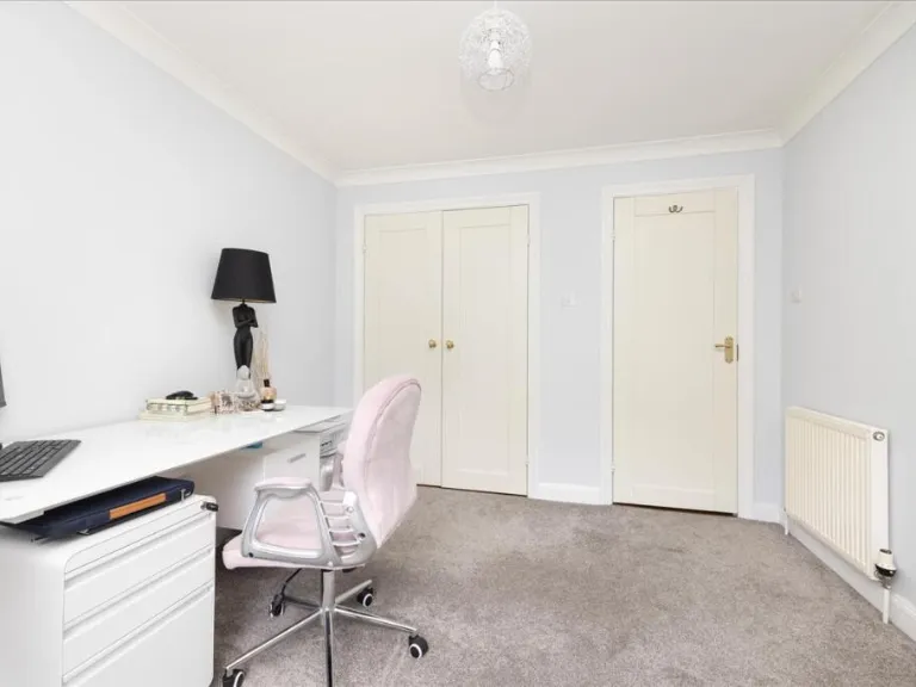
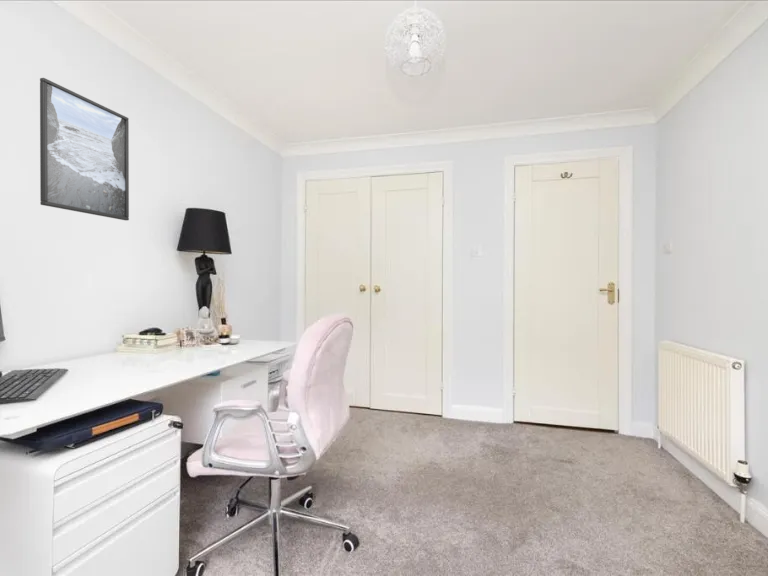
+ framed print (89, 156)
